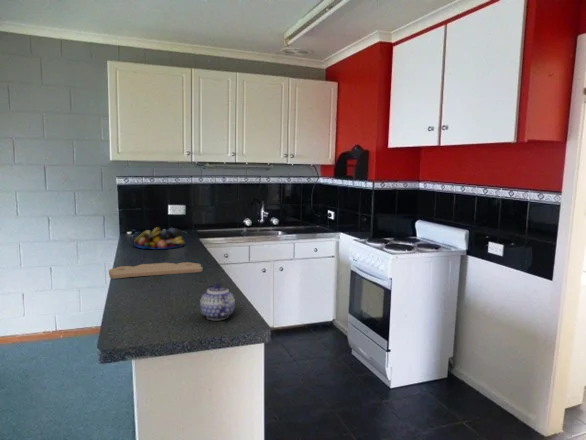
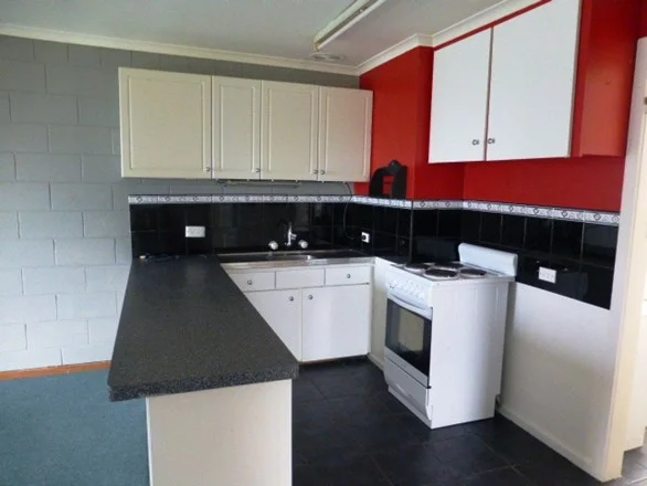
- fruit bowl (160, 235)
- cutting board (156, 269)
- teapot (217, 300)
